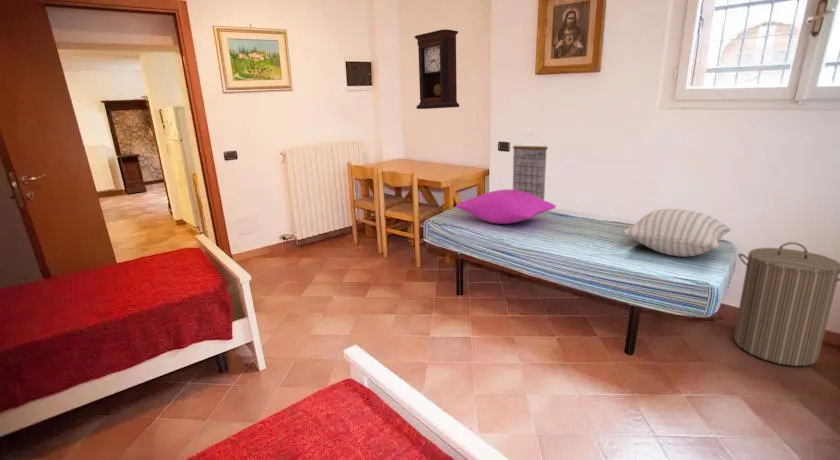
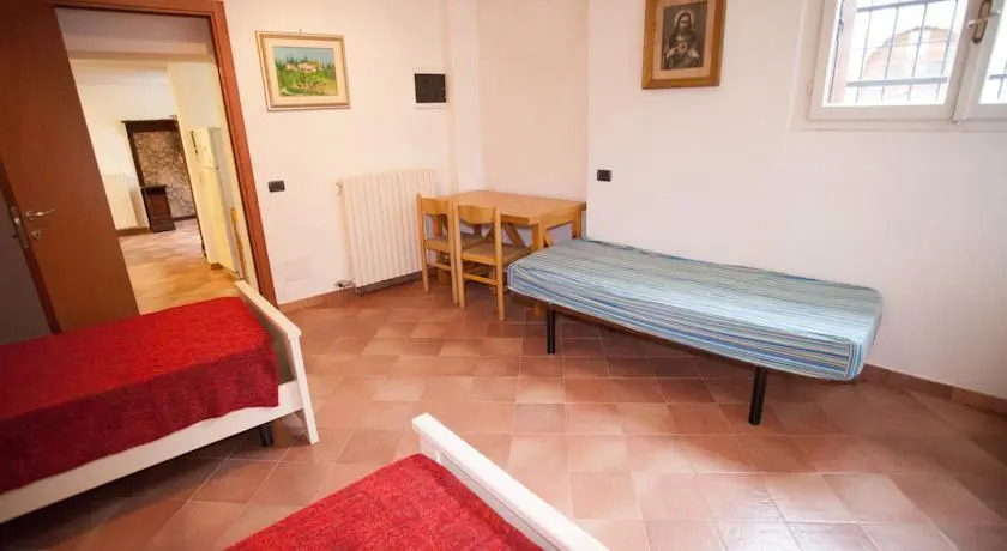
- laundry hamper (784, 297)
- pillow (677, 231)
- cushion (504, 206)
- calendar (529, 166)
- pendulum clock (435, 71)
